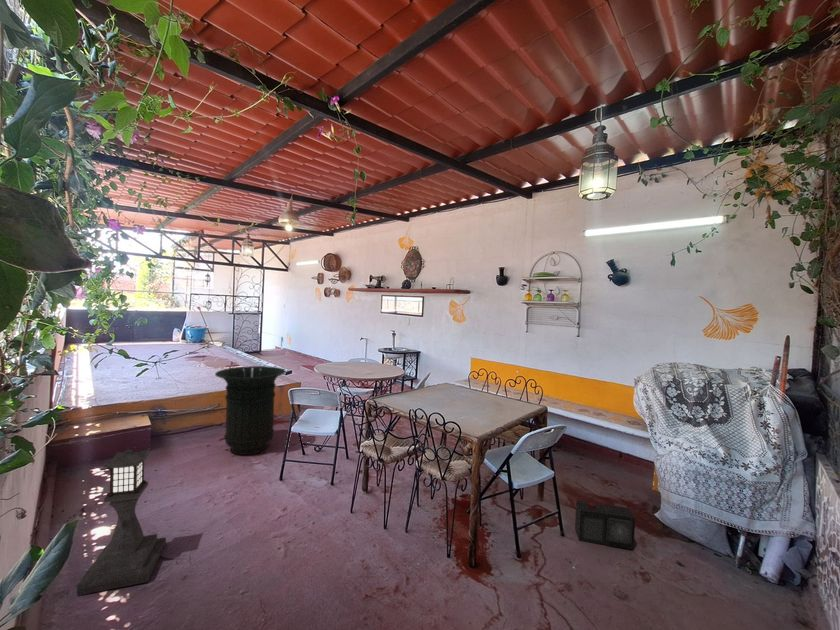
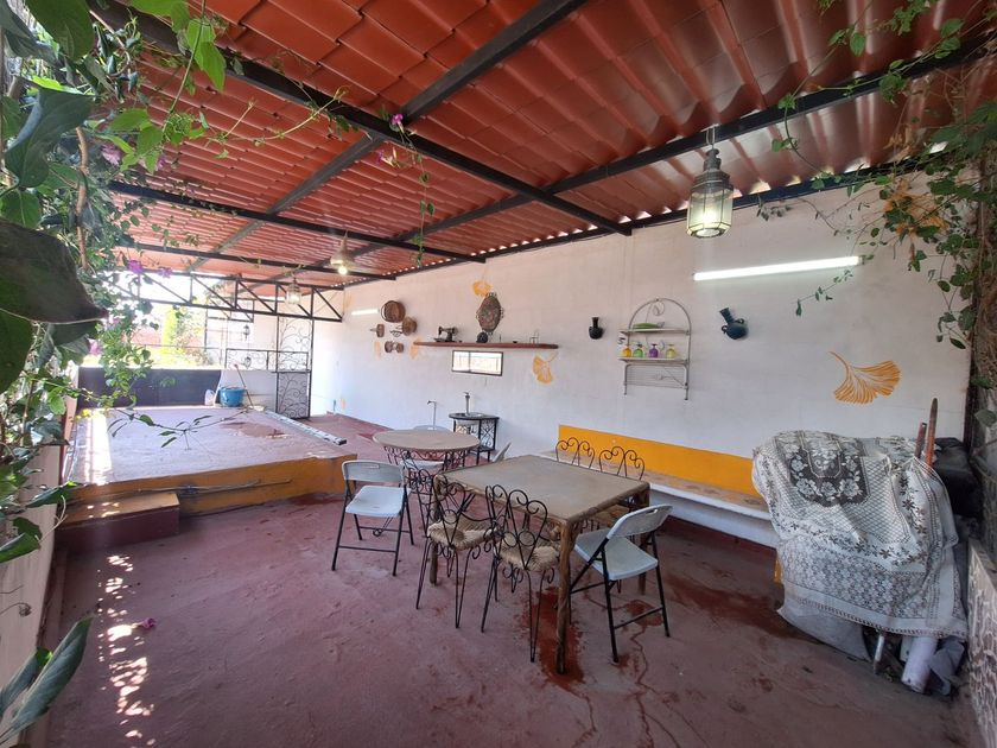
- speaker (604, 523)
- trash can (250, 409)
- lantern (126, 508)
